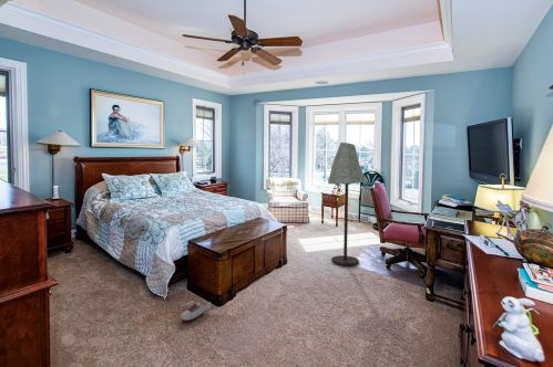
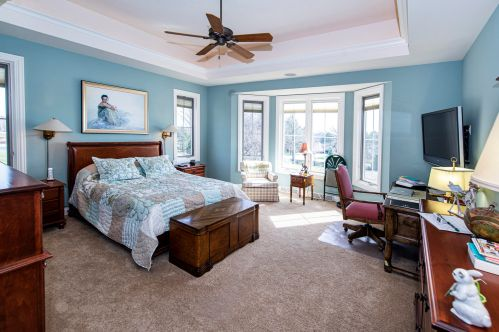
- floor lamp (346, 202)
- shoe (195, 310)
